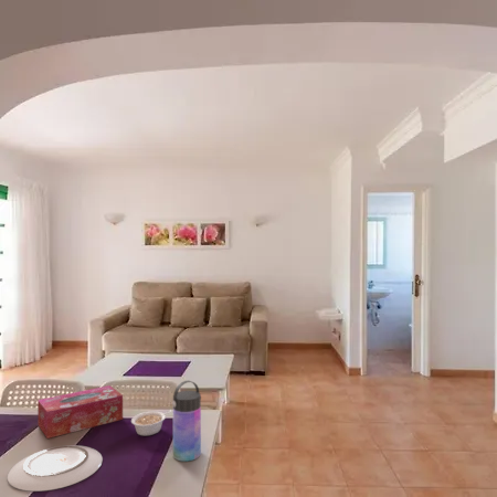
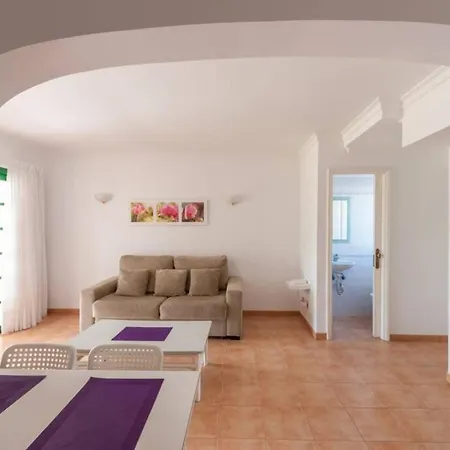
- water bottle (187, 417)
- plate (56, 463)
- legume (149, 422)
- tissue box (81, 410)
